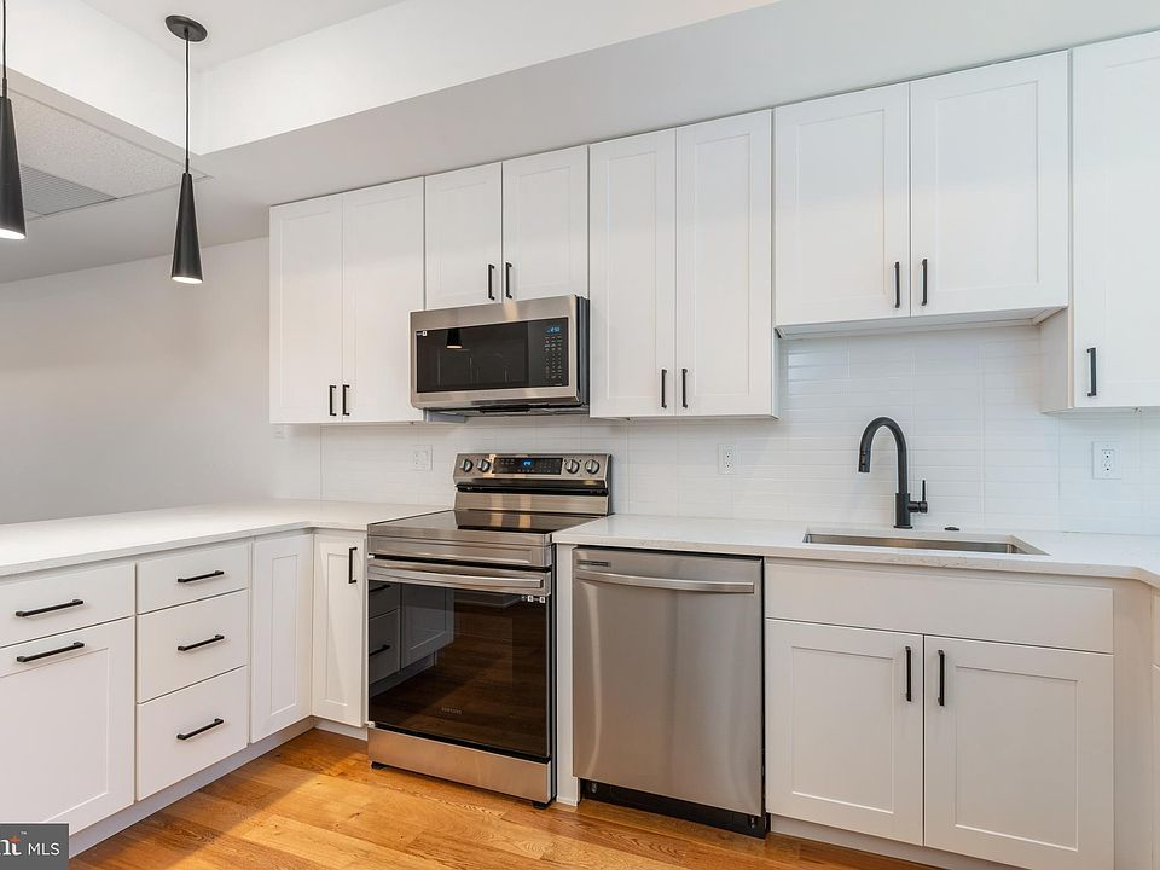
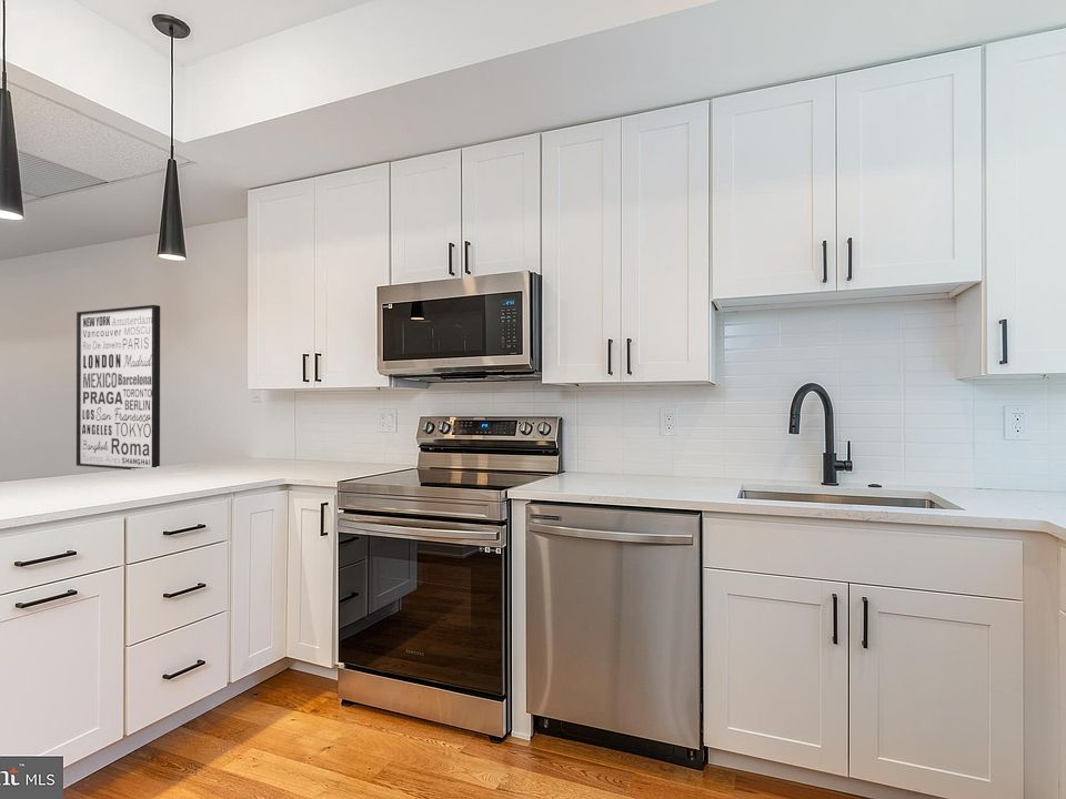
+ wall art (117, 388)
